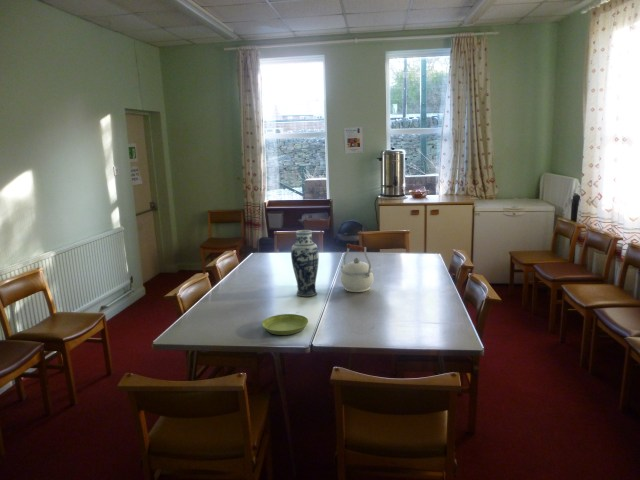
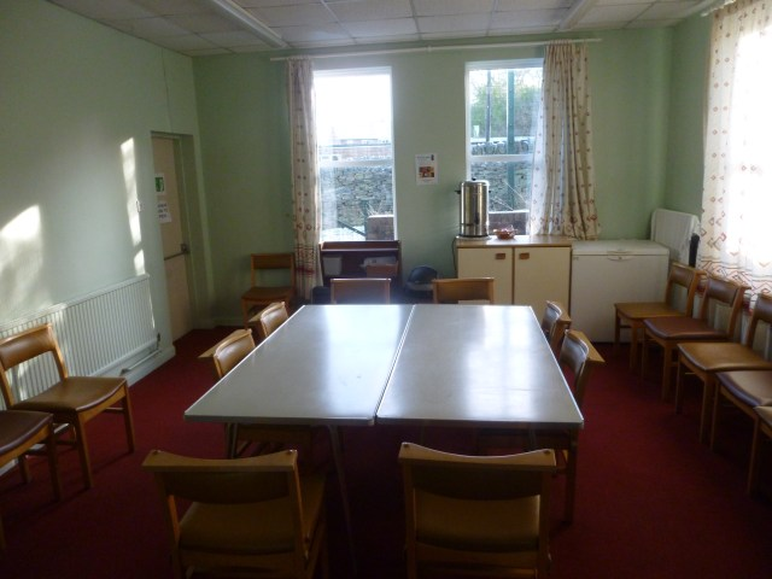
- kettle (355, 266)
- saucer (285, 325)
- vase (305, 262)
